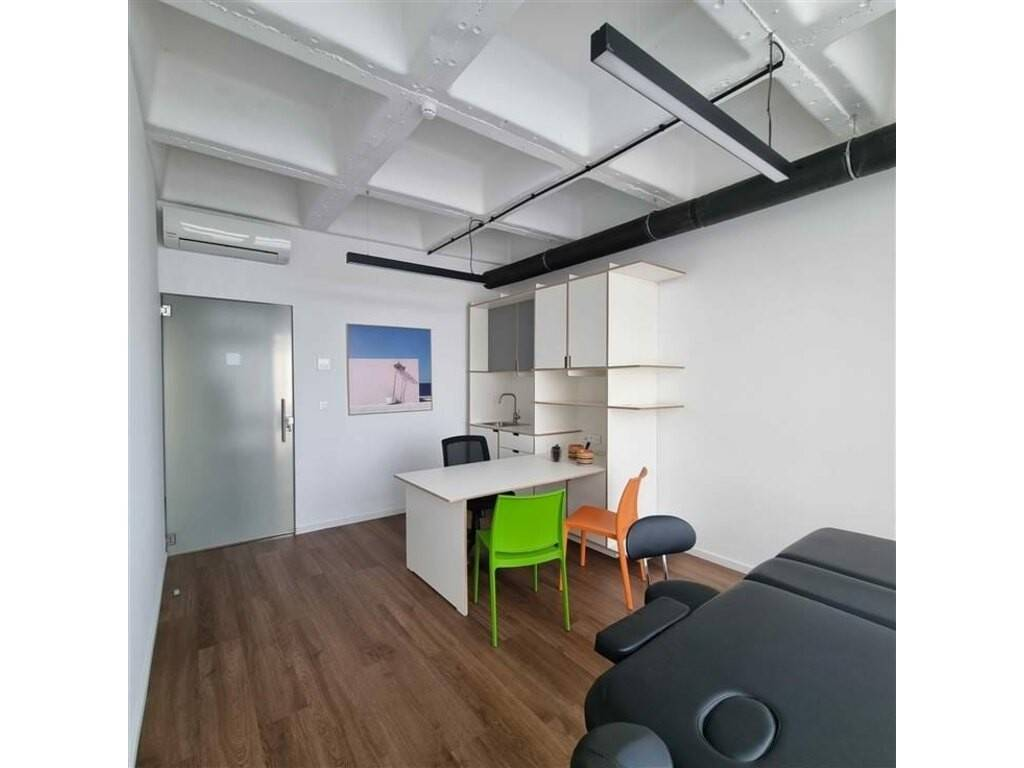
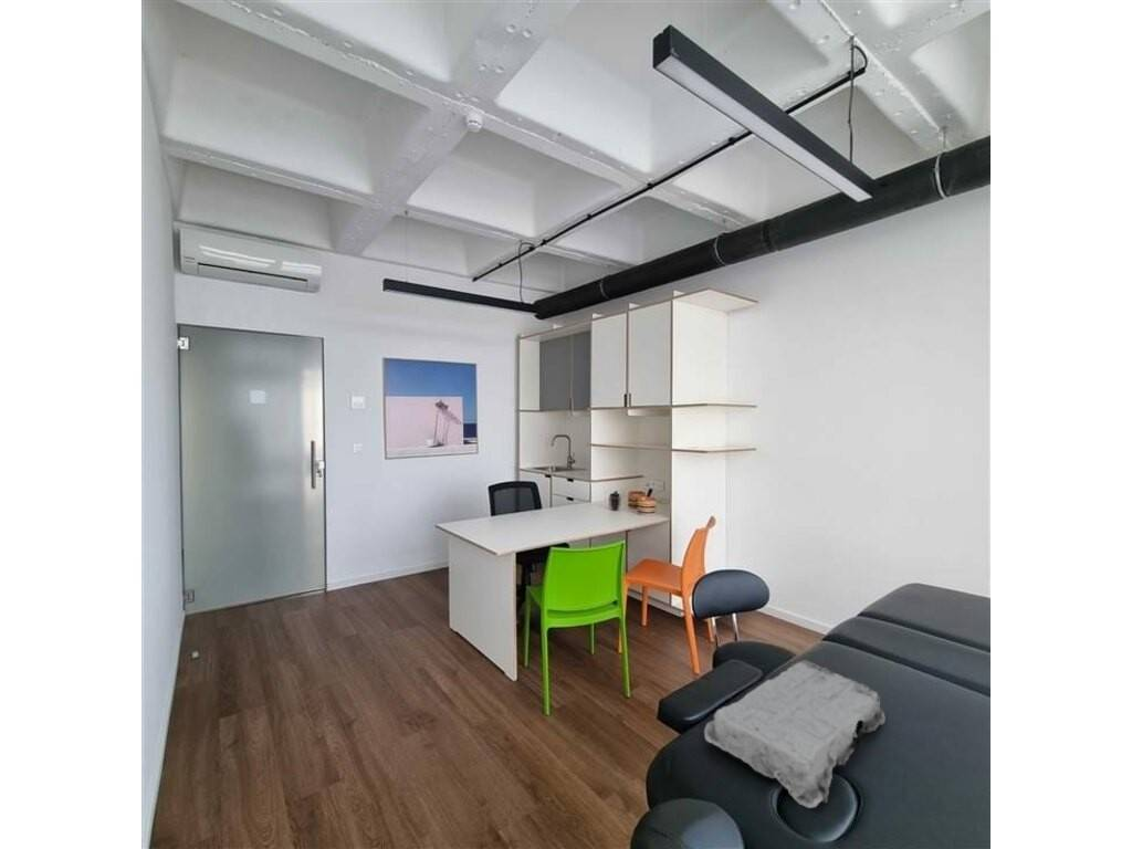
+ stone plaque (800, 712)
